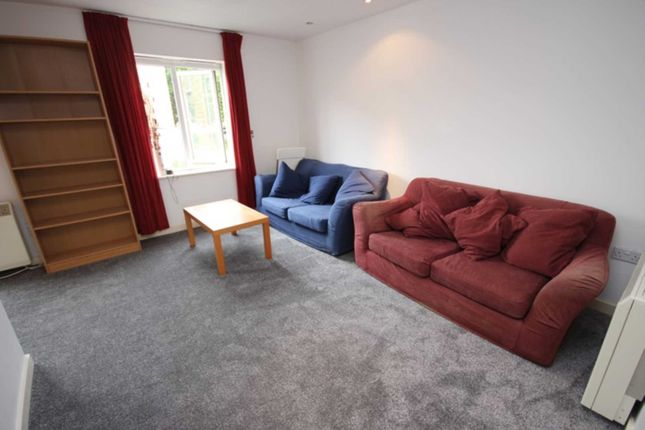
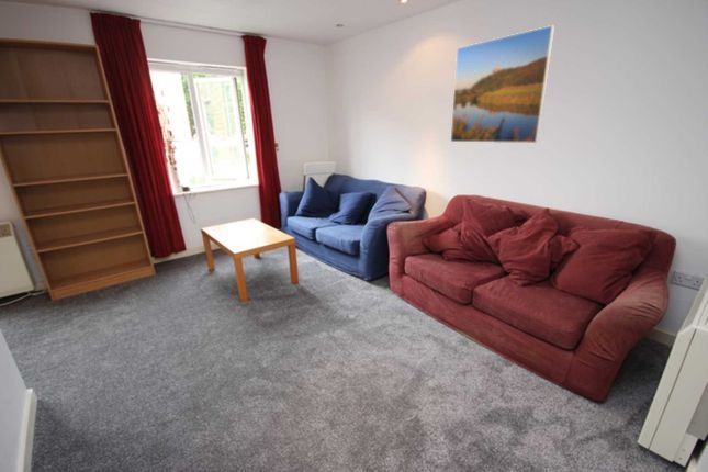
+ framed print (494, 92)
